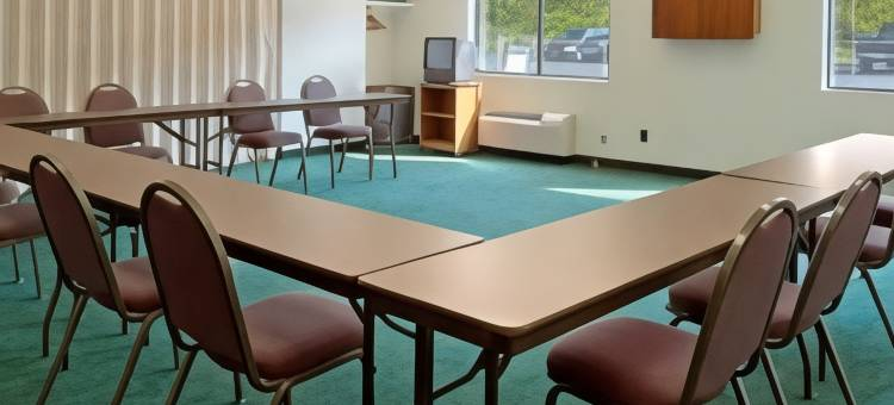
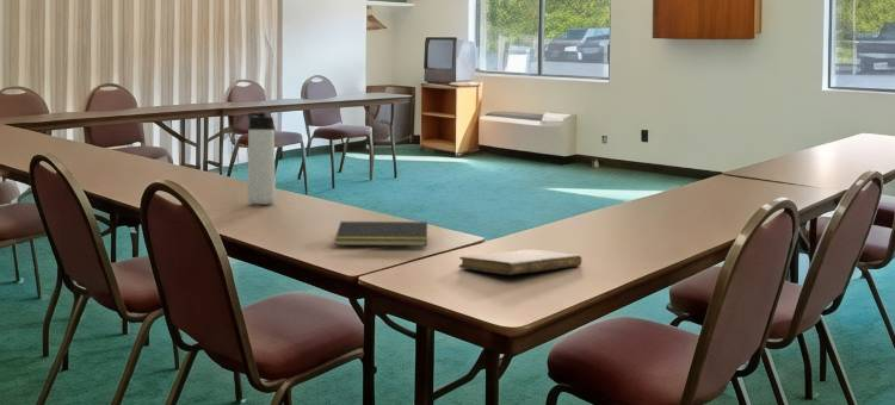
+ notepad (382, 232)
+ thermos bottle (259, 157)
+ notebook (520, 261)
